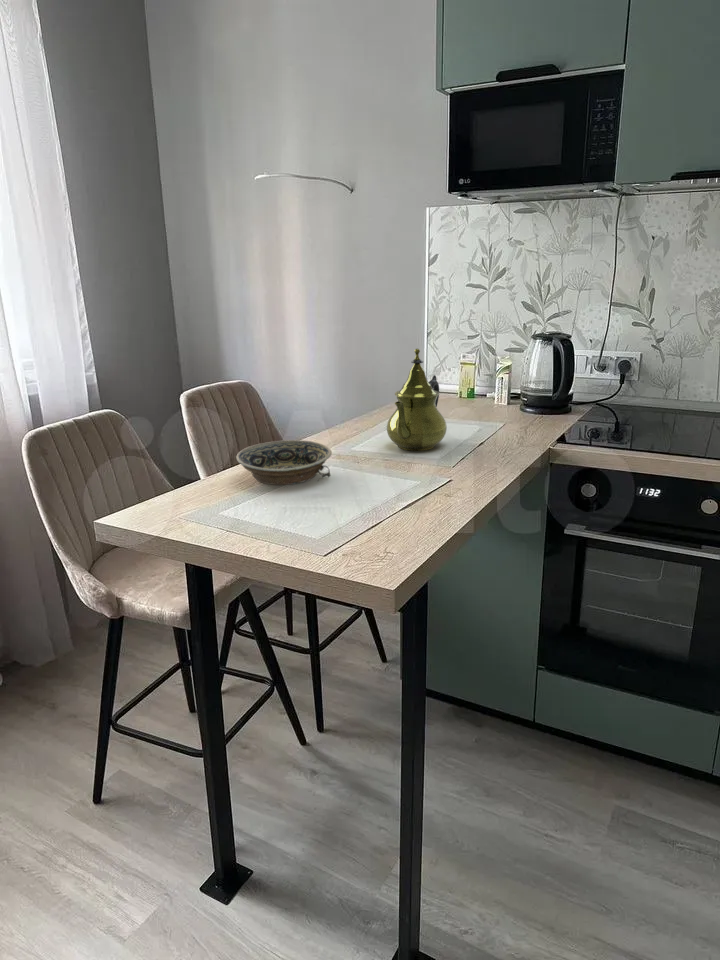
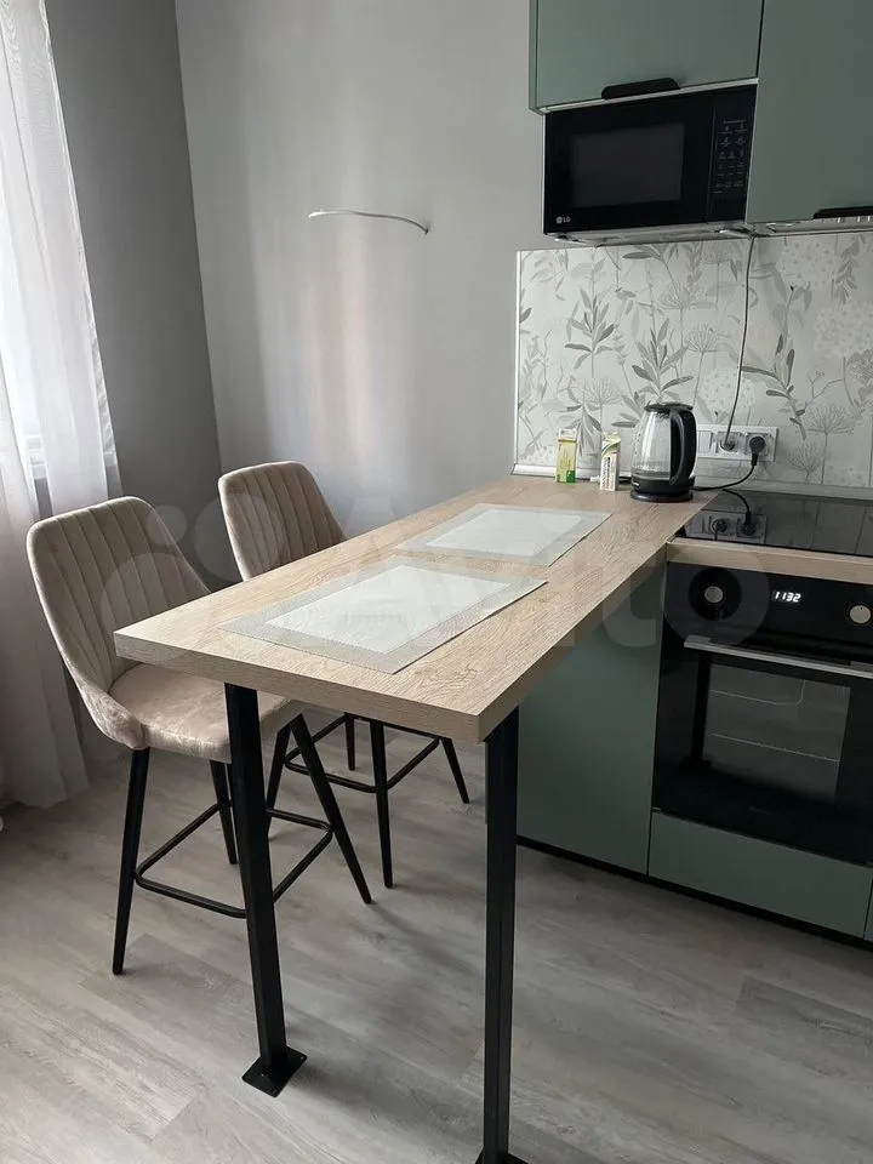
- bowl (284, 465)
- teapot (417, 397)
